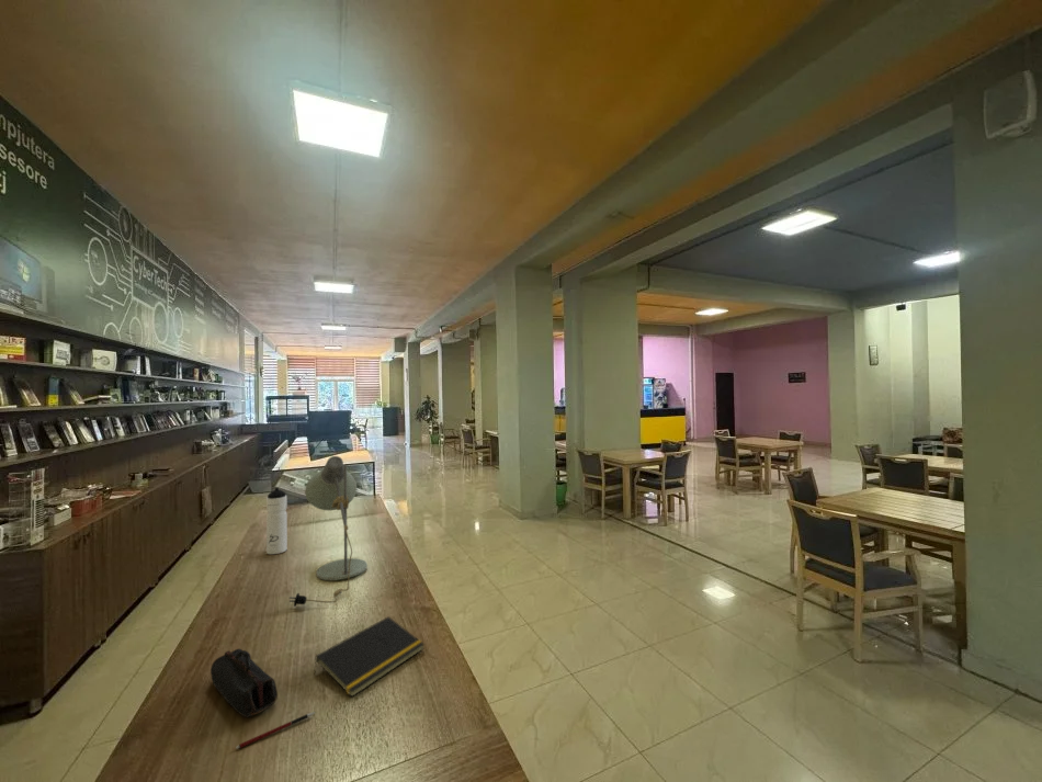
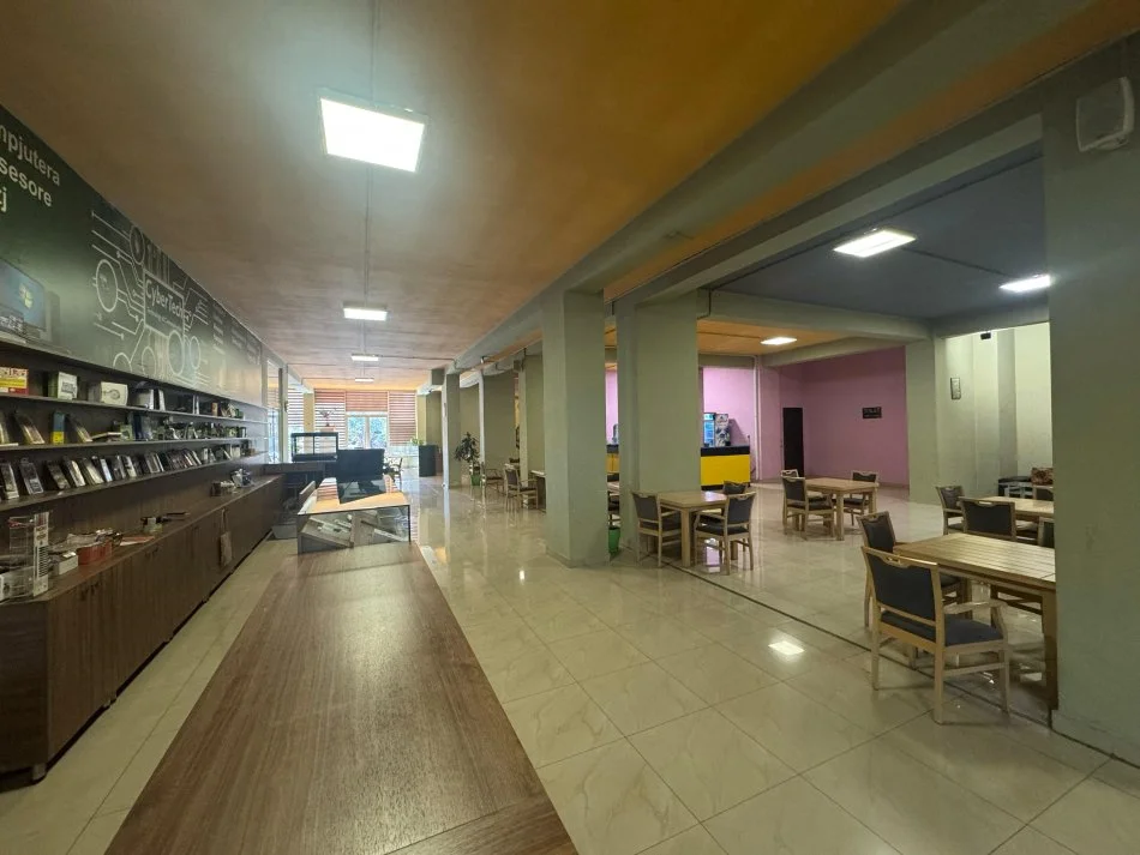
- water bottle (276, 519)
- pencil case (242, 671)
- desk lamp (329, 510)
- pen (278, 728)
- notepad (372, 651)
